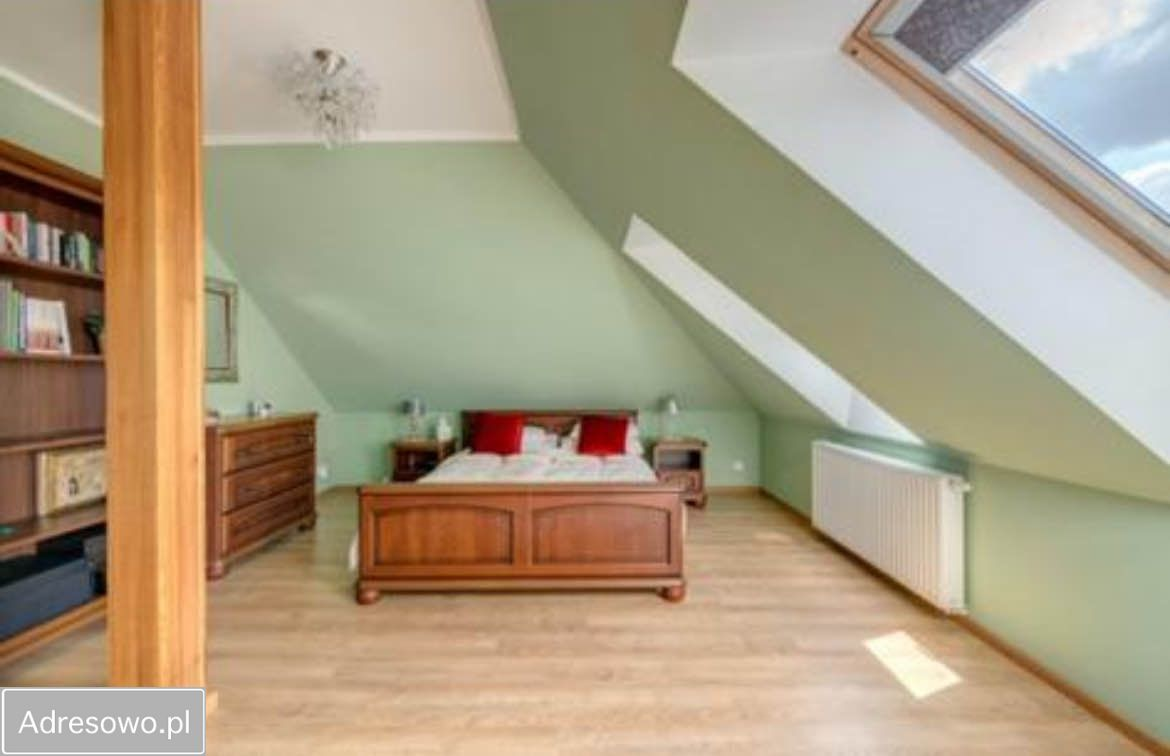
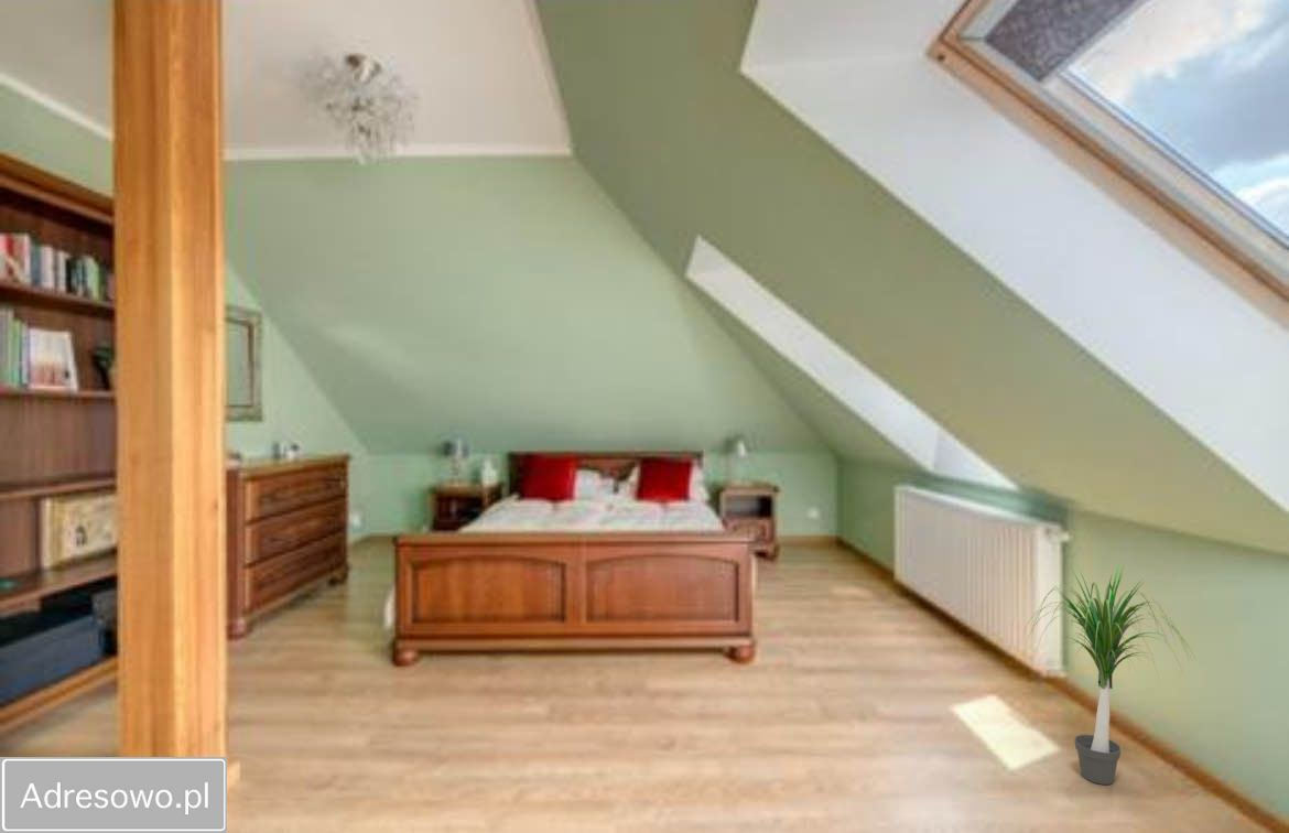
+ potted plant (1103, 667)
